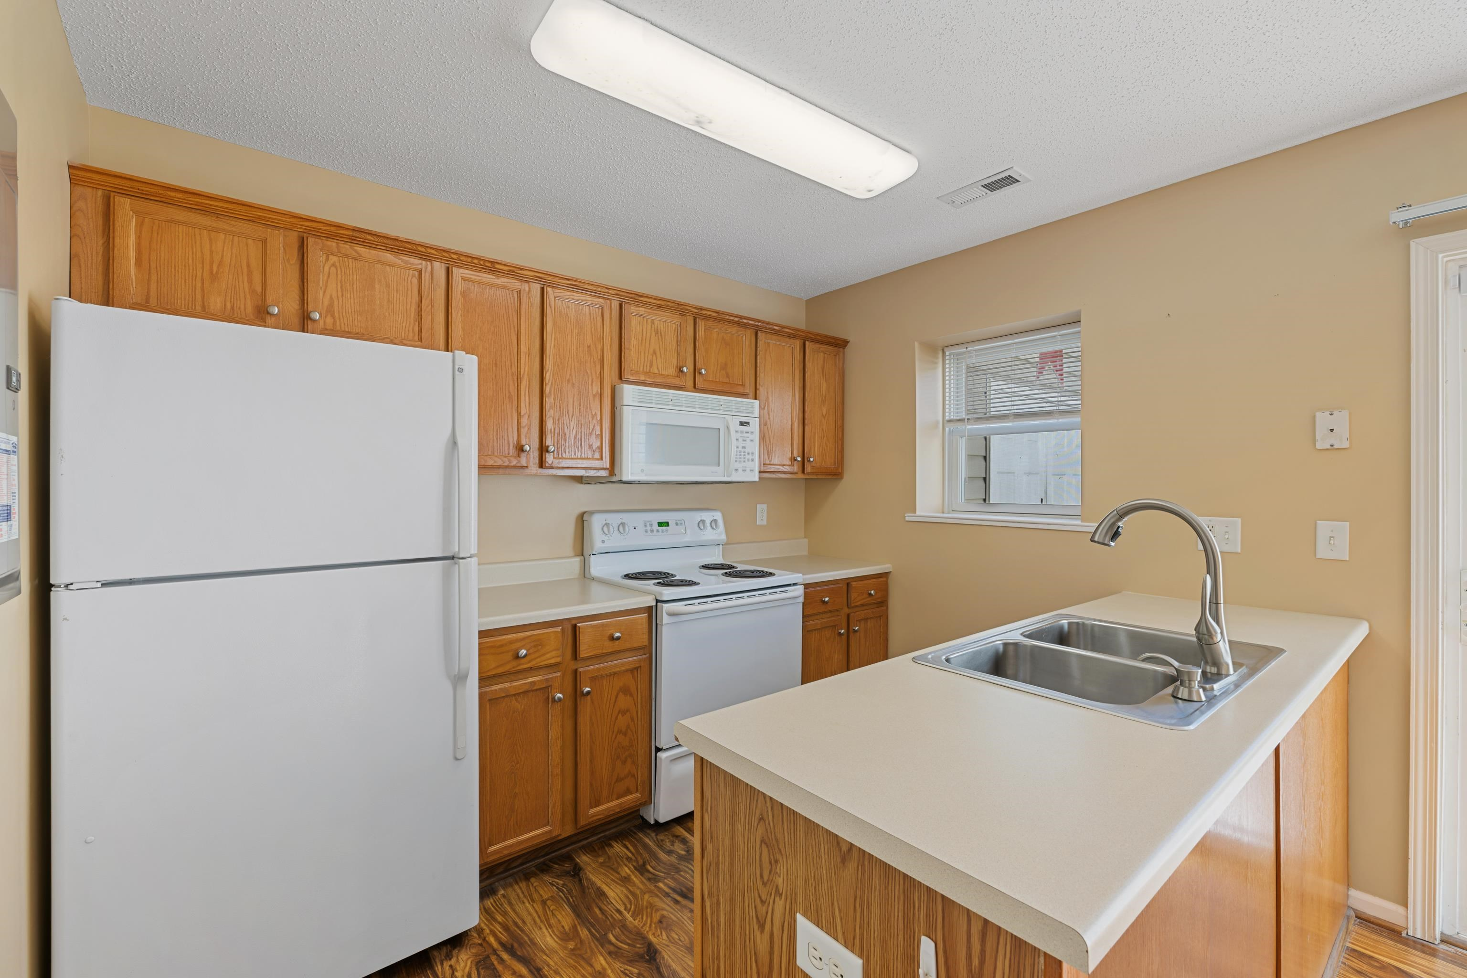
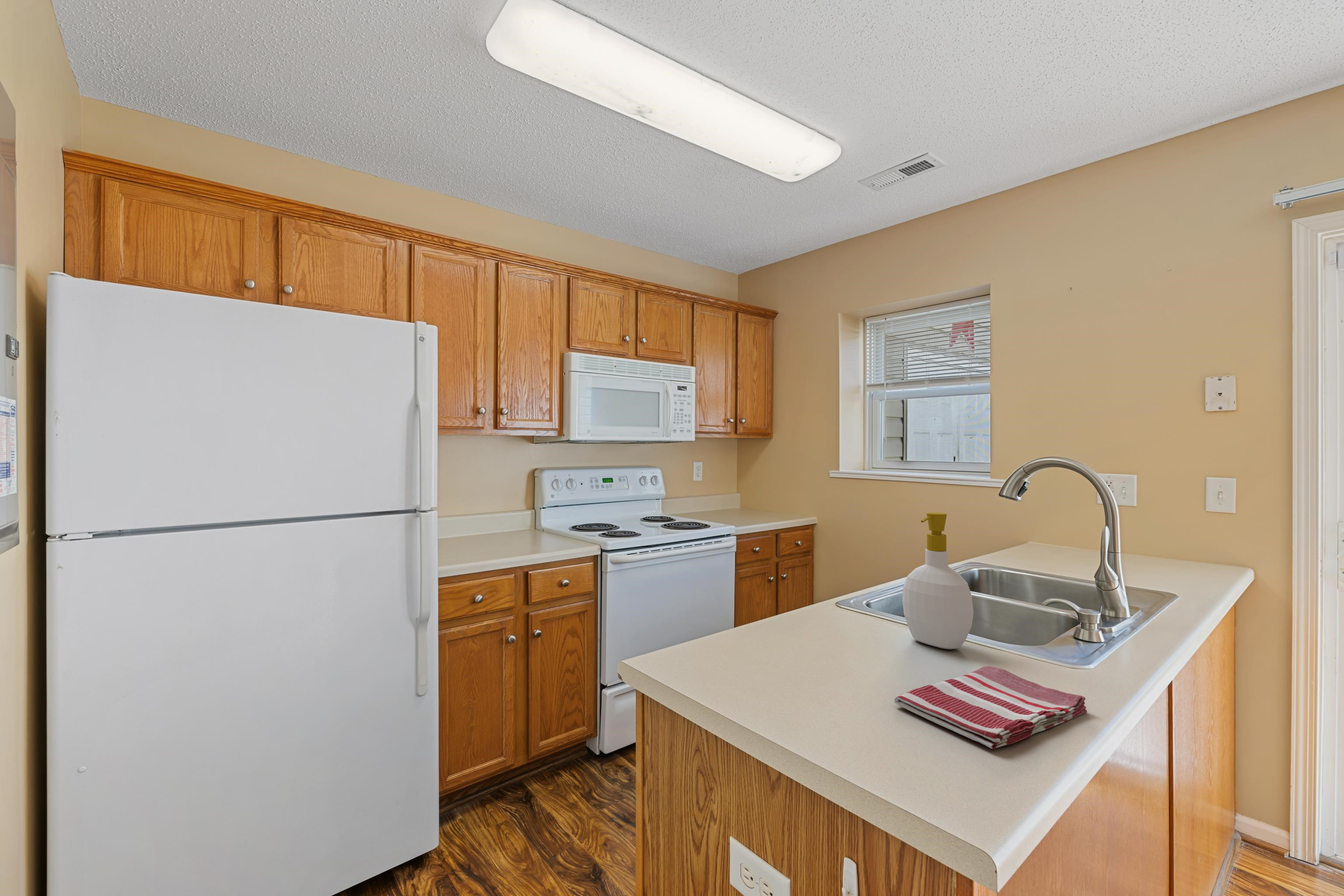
+ dish towel (989, 700)
+ soap bottle (935, 578)
